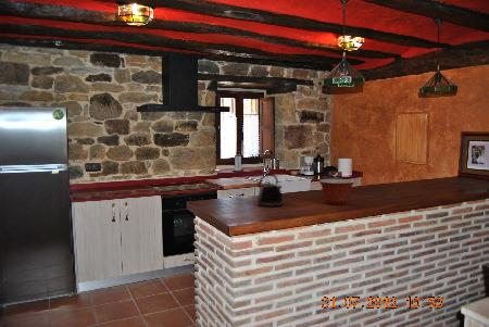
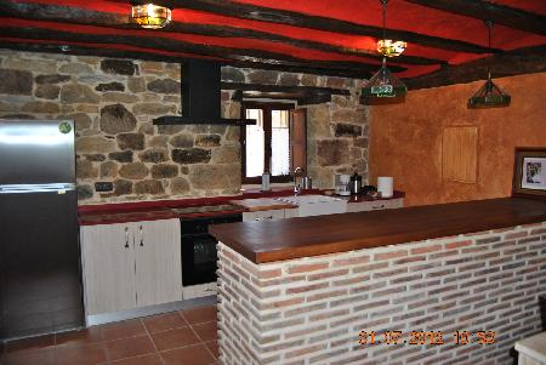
- mixing bowl (336, 191)
- kettle (269, 189)
